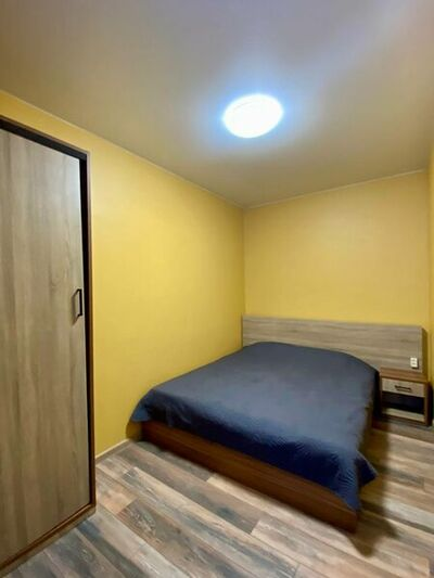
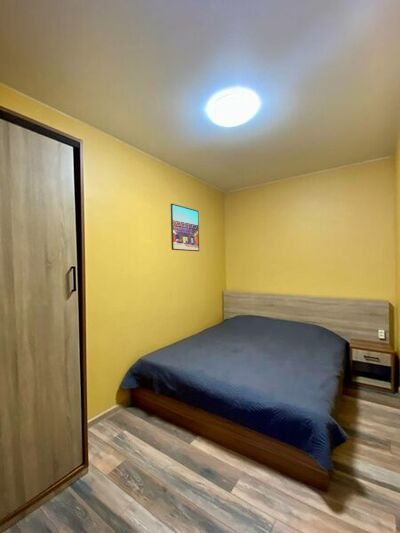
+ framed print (185, 229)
